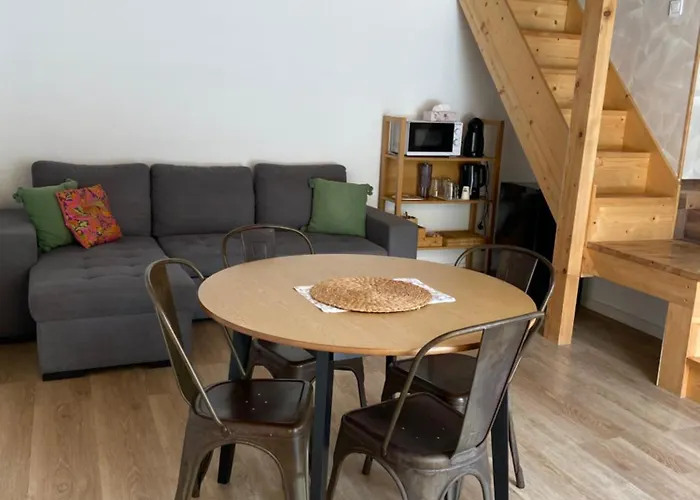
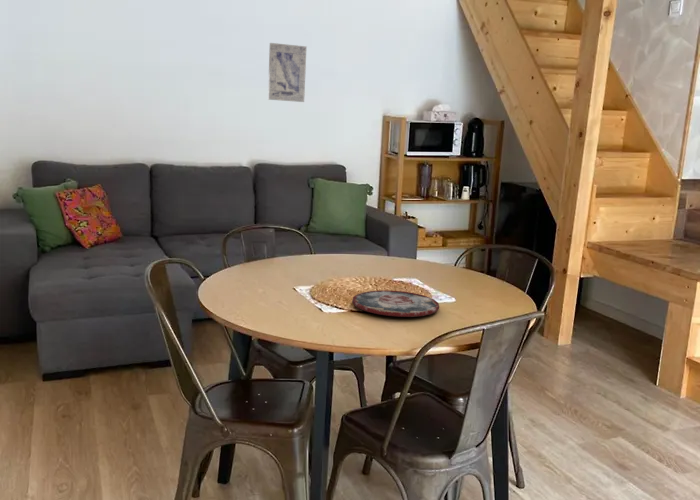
+ plate (395, 303)
+ wall art (287, 73)
